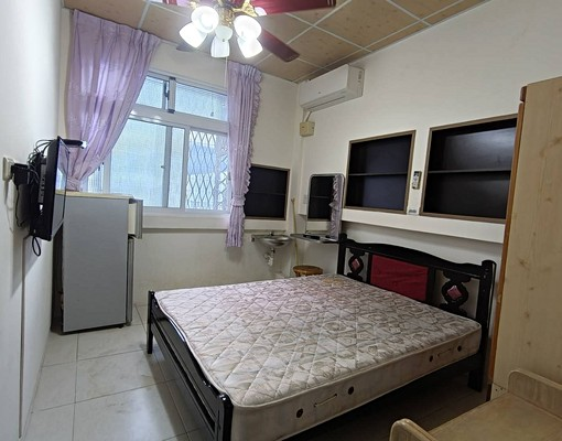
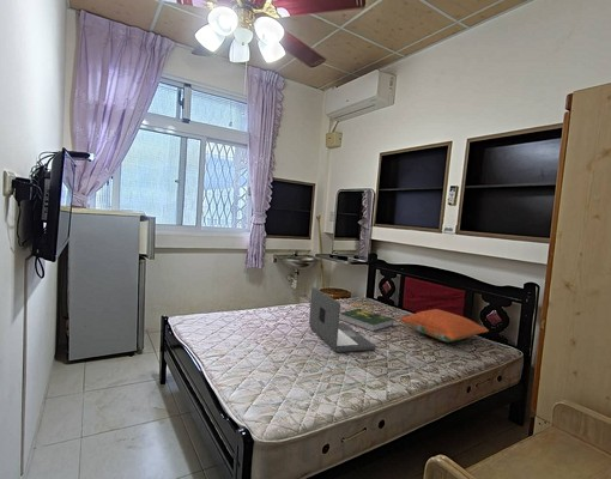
+ book (365, 319)
+ laptop (338, 315)
+ pillow (442, 325)
